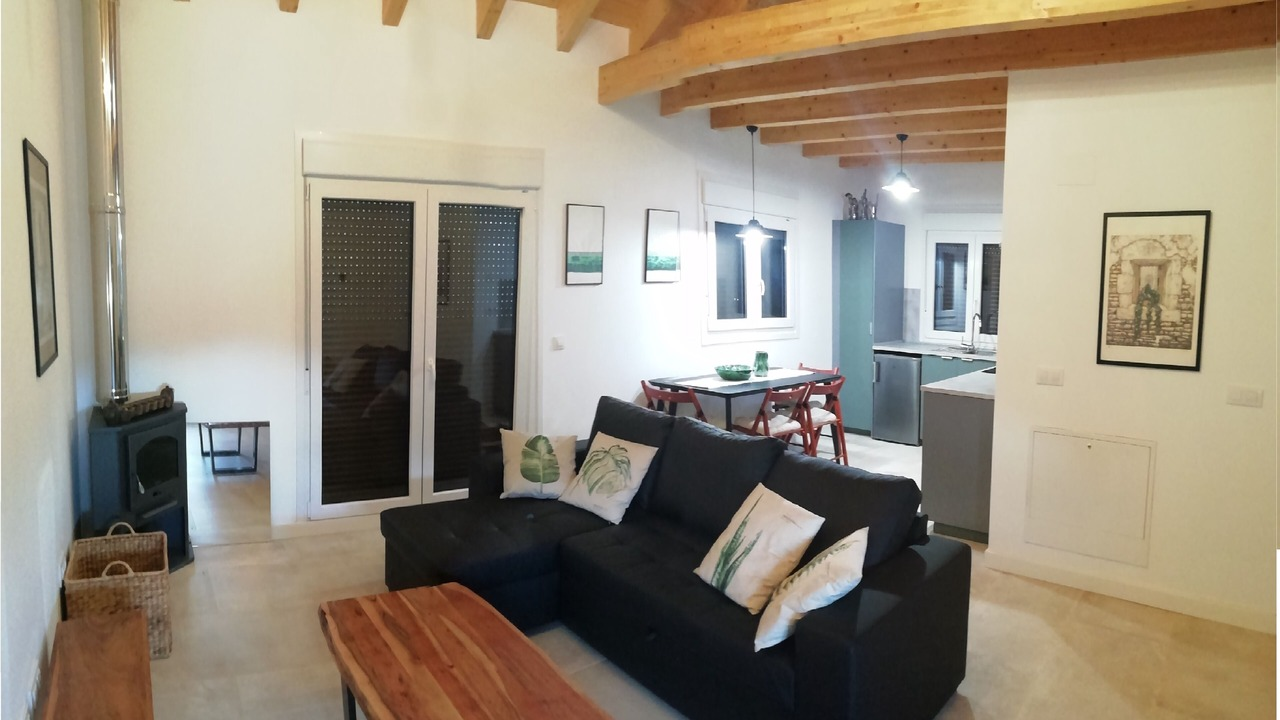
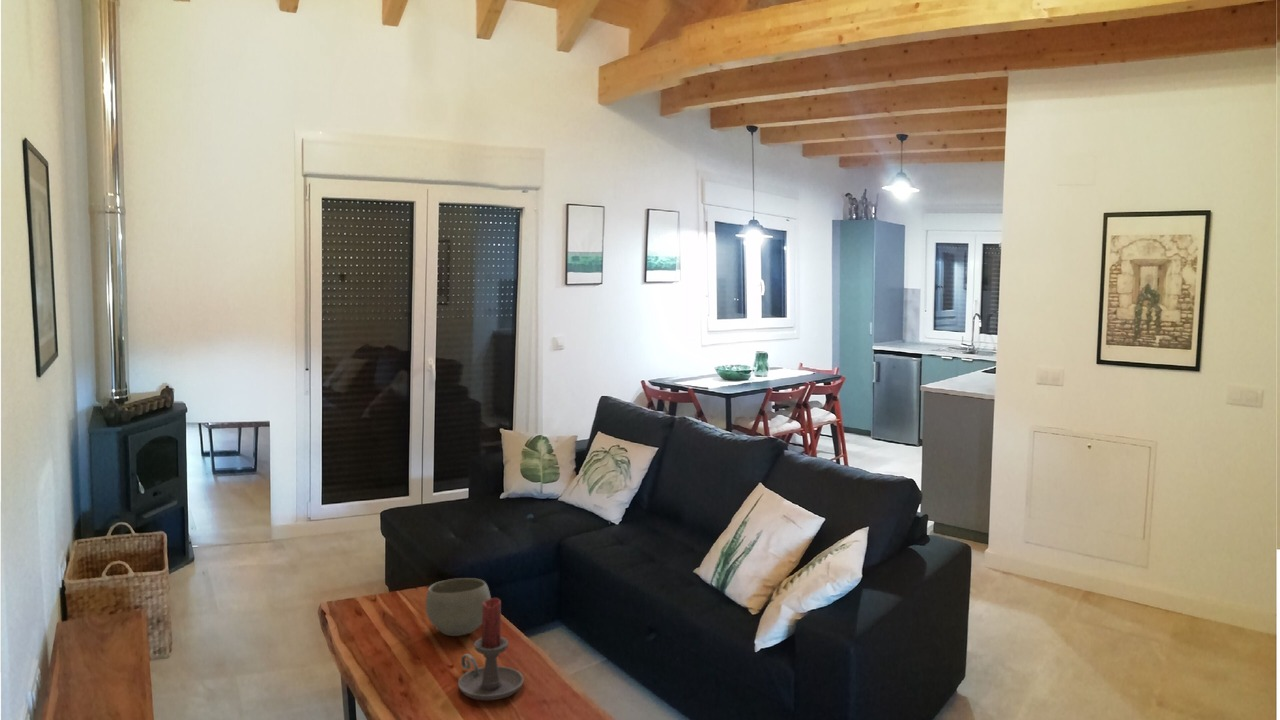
+ candle holder (485, 641)
+ bowl (458, 607)
